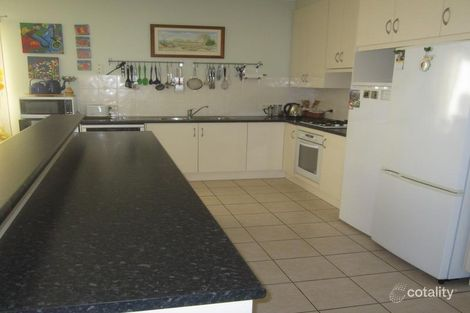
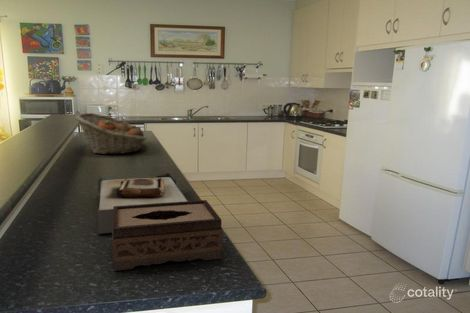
+ fruit basket (112, 132)
+ toast (141, 194)
+ tissue box (165, 231)
